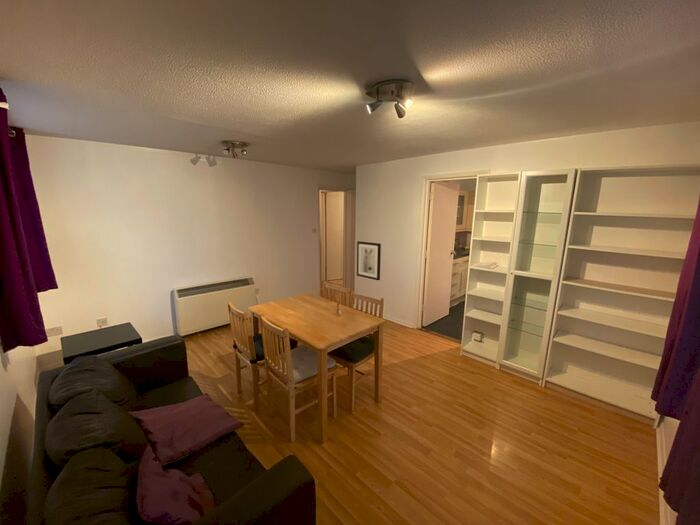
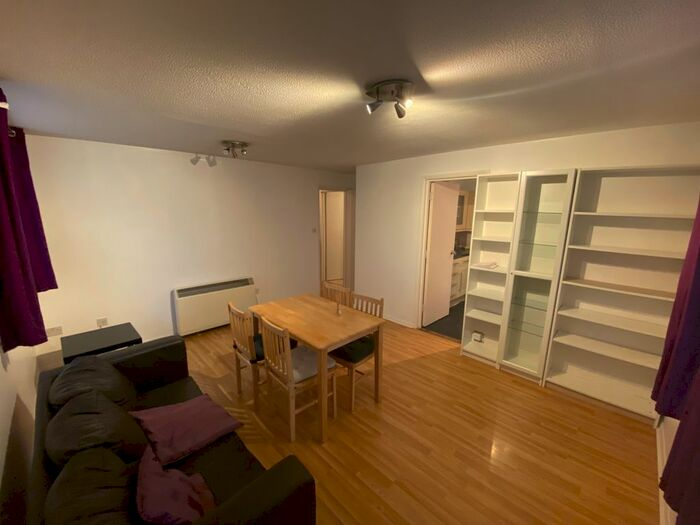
- wall art (368, 260)
